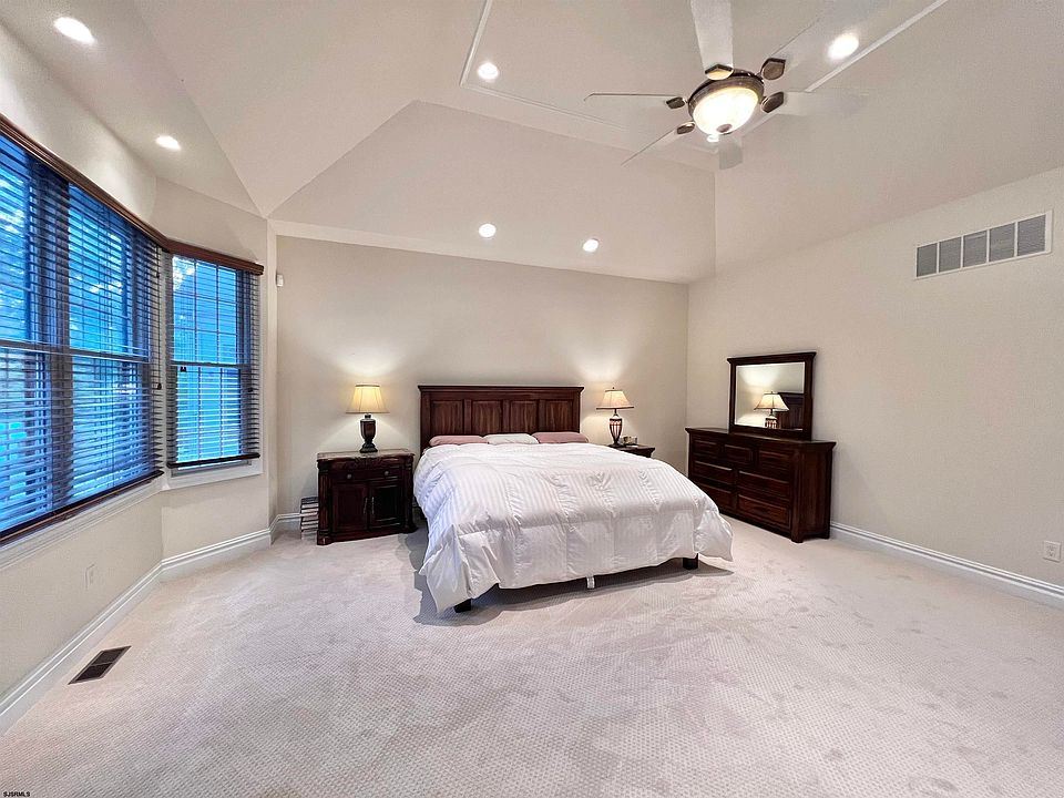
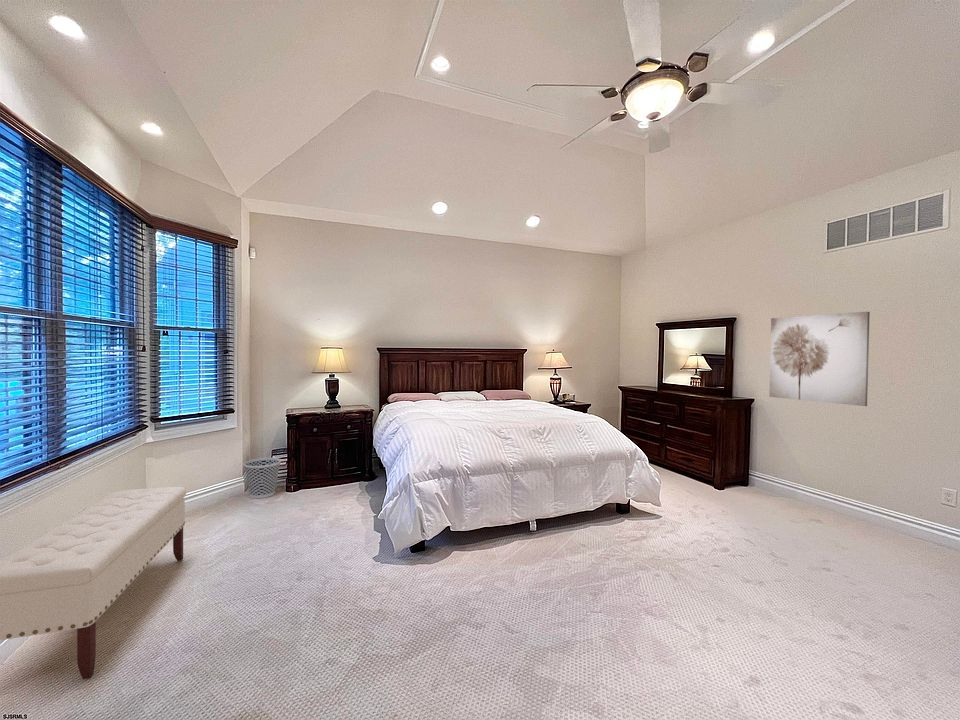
+ wastebasket (262, 478)
+ wall art (814, 358)
+ bench (102, 565)
